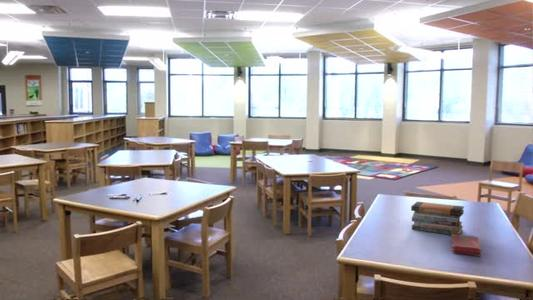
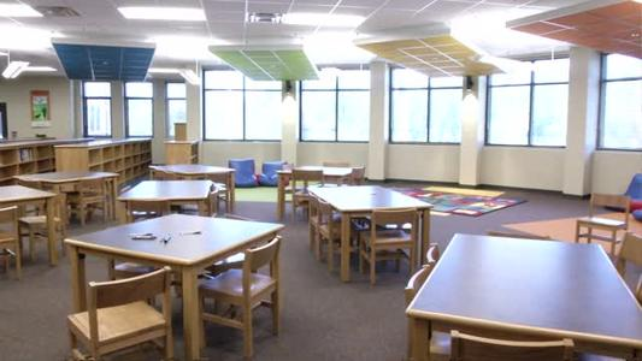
- book (465, 244)
- book stack (436, 217)
